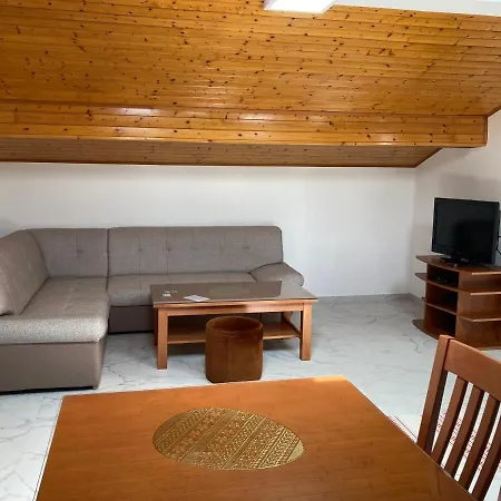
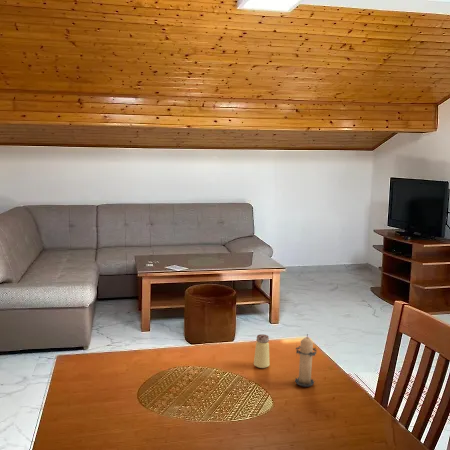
+ candle (305, 359)
+ saltshaker (262, 350)
